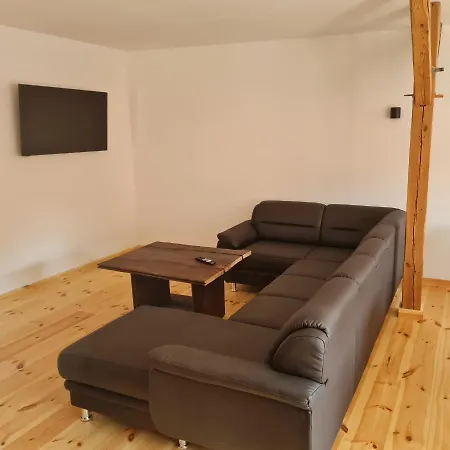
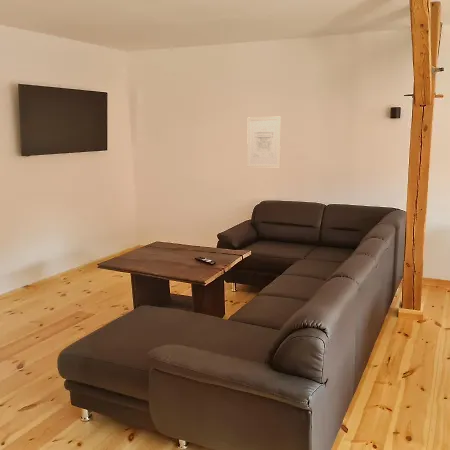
+ wall art (263, 142)
